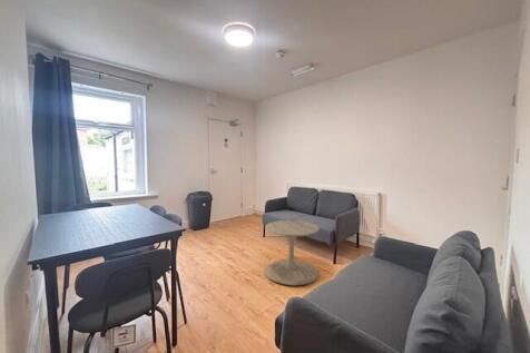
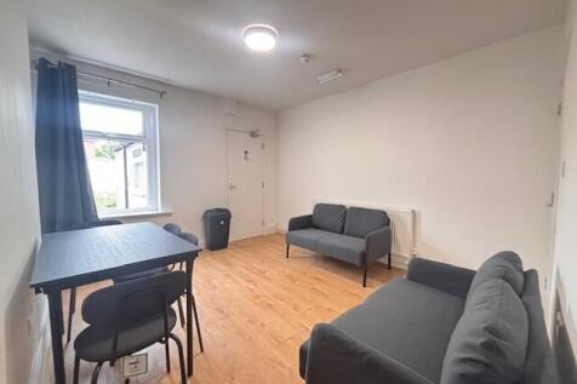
- side table (291, 249)
